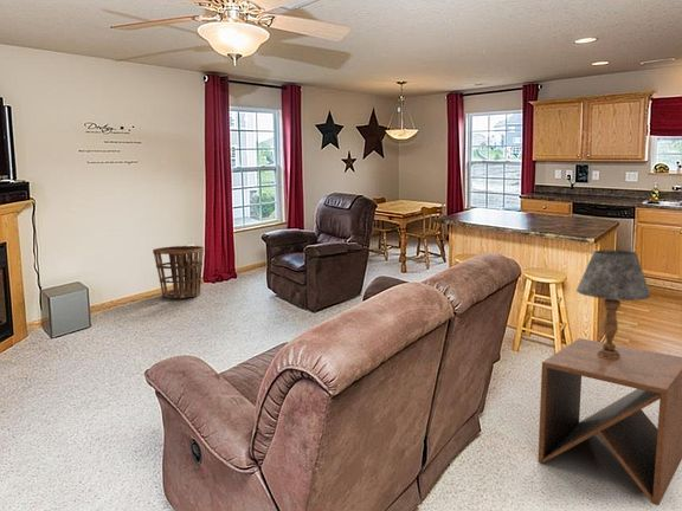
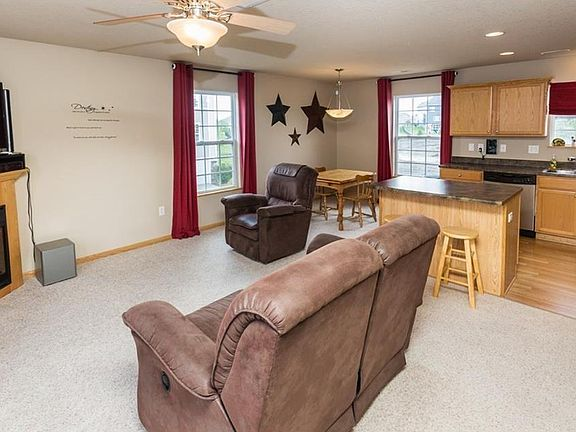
- table lamp (611, 304)
- basket (180, 271)
- side table (613, 410)
